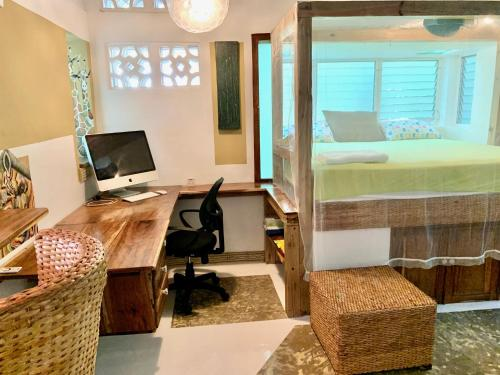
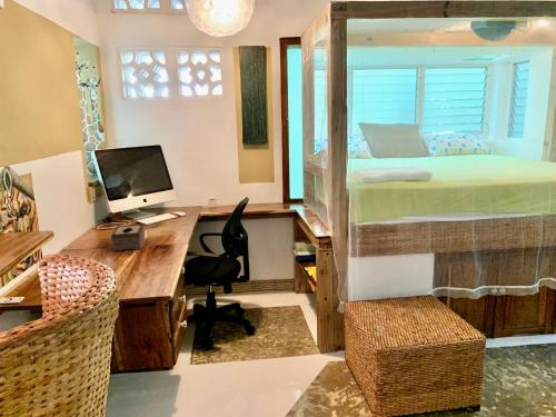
+ tissue box (128, 237)
